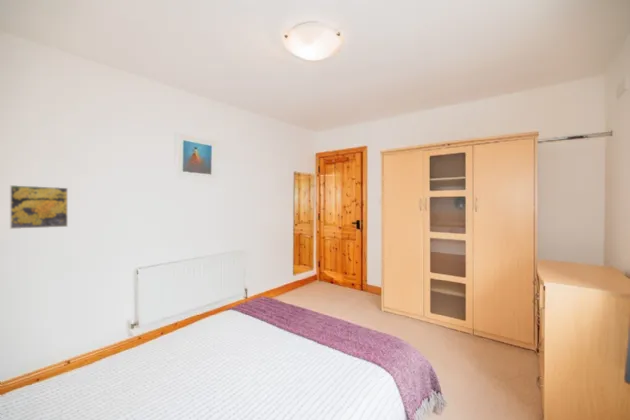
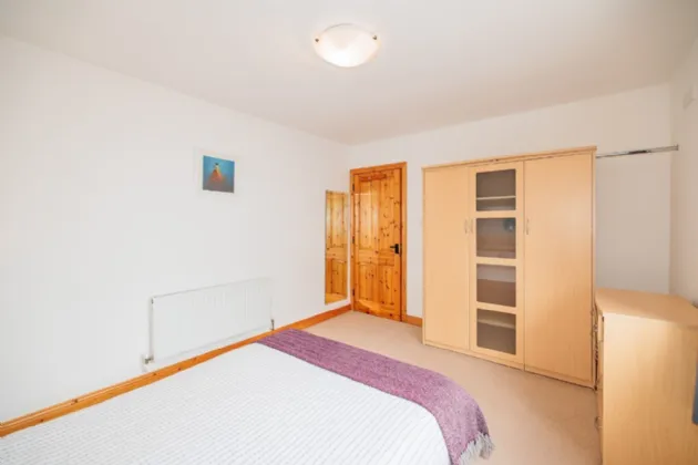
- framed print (40, 207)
